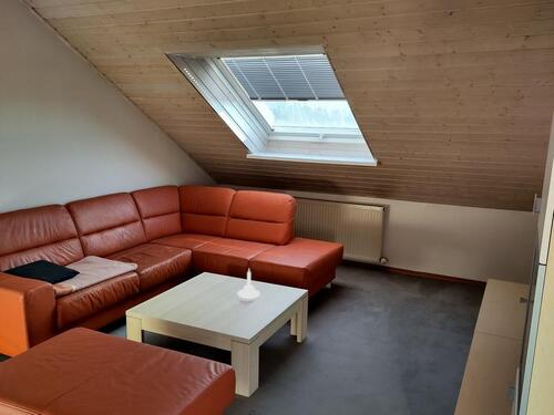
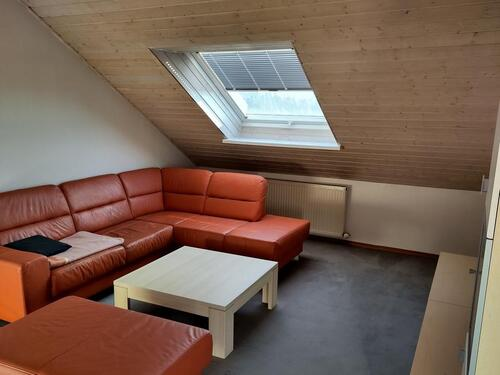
- candle holder (248, 281)
